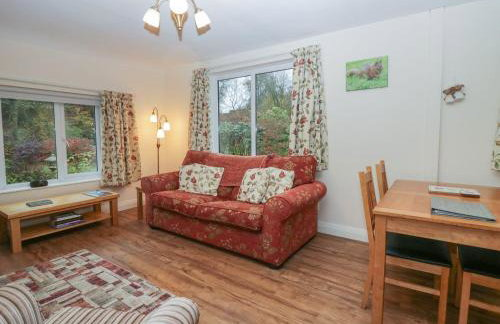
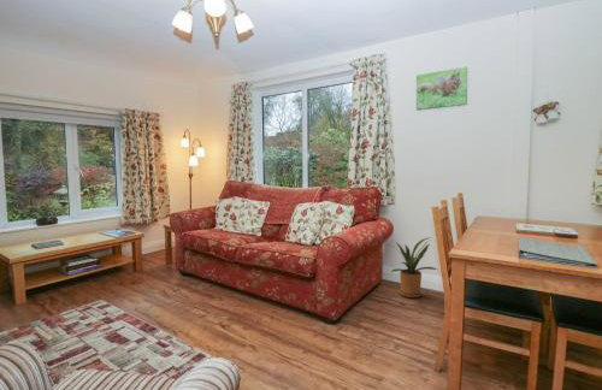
+ house plant (409, 264)
